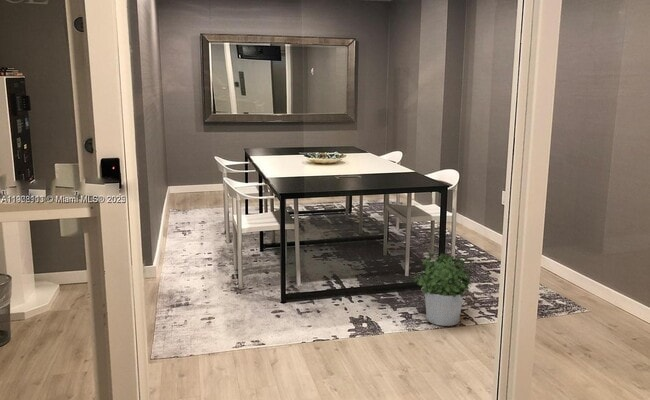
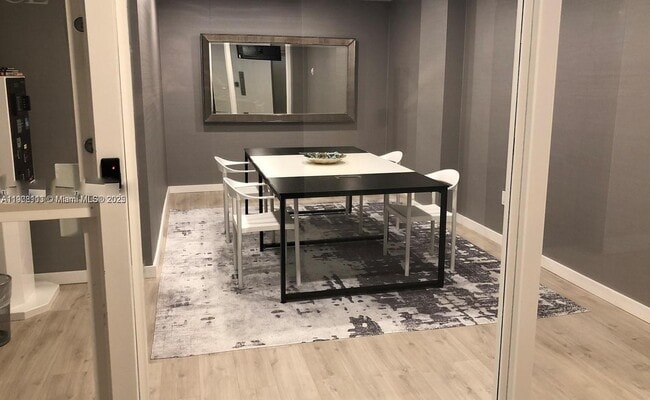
- potted plant (441, 286)
